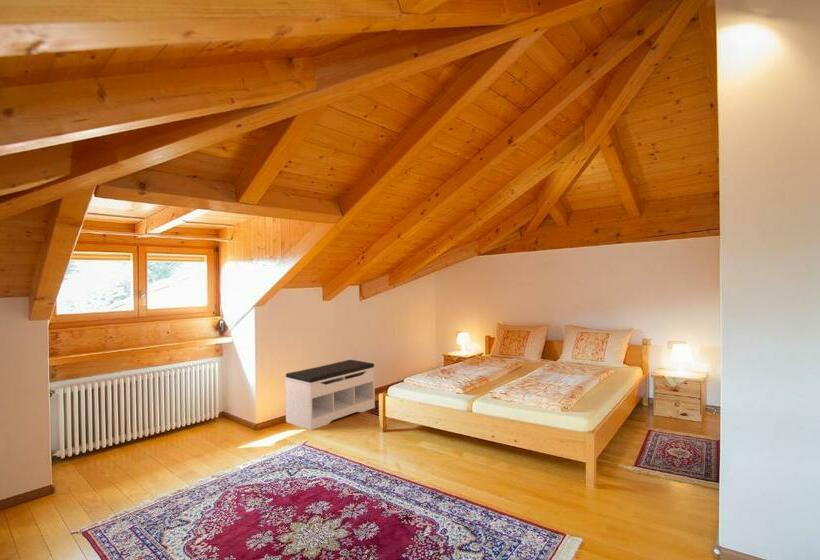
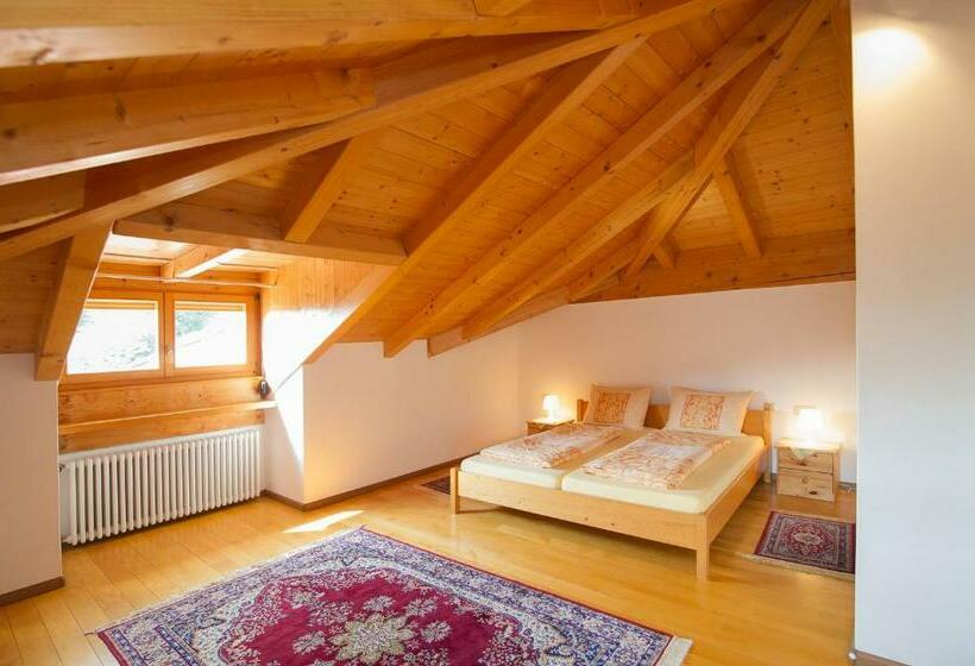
- bench (332, 391)
